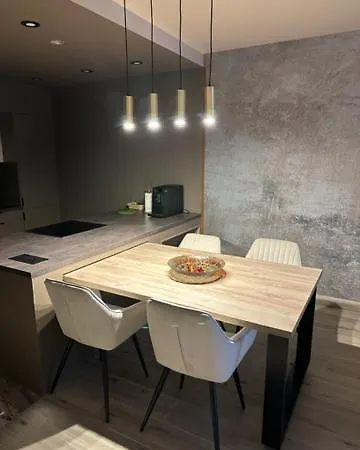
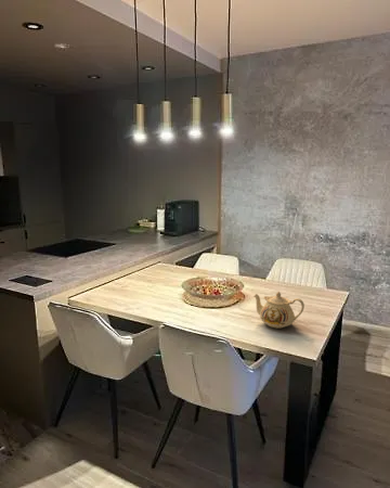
+ teapot (277, 308)
